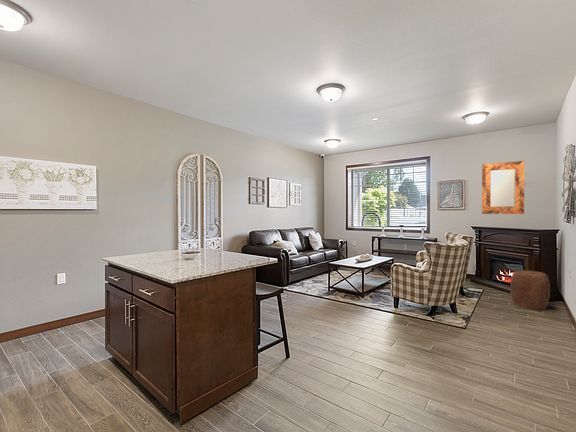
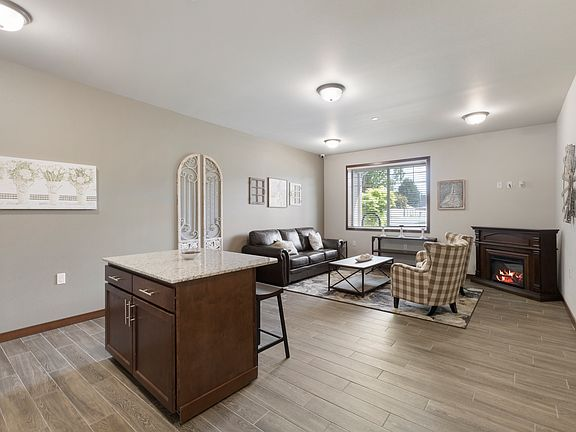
- stool (529, 288)
- home mirror (502, 188)
